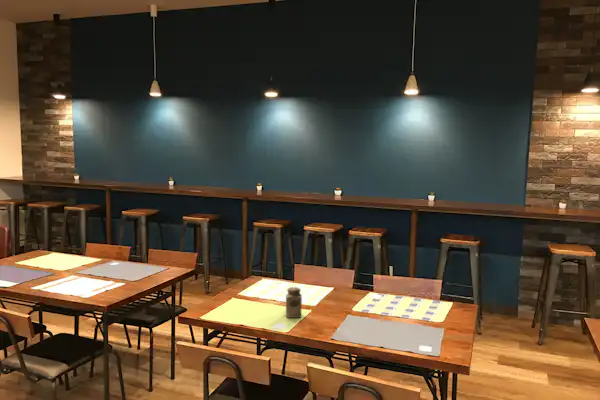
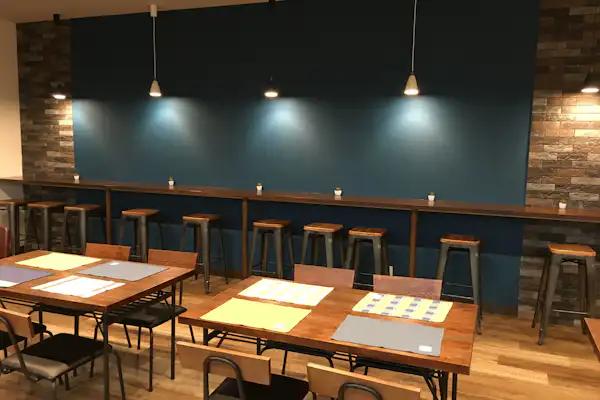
- salt shaker (293, 301)
